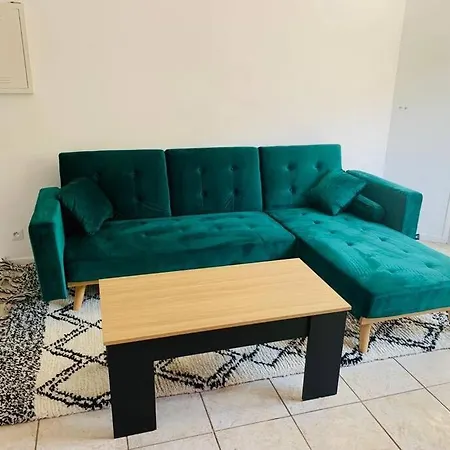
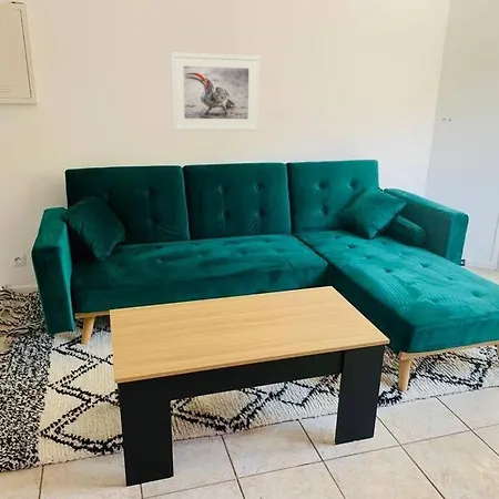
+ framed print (216, 93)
